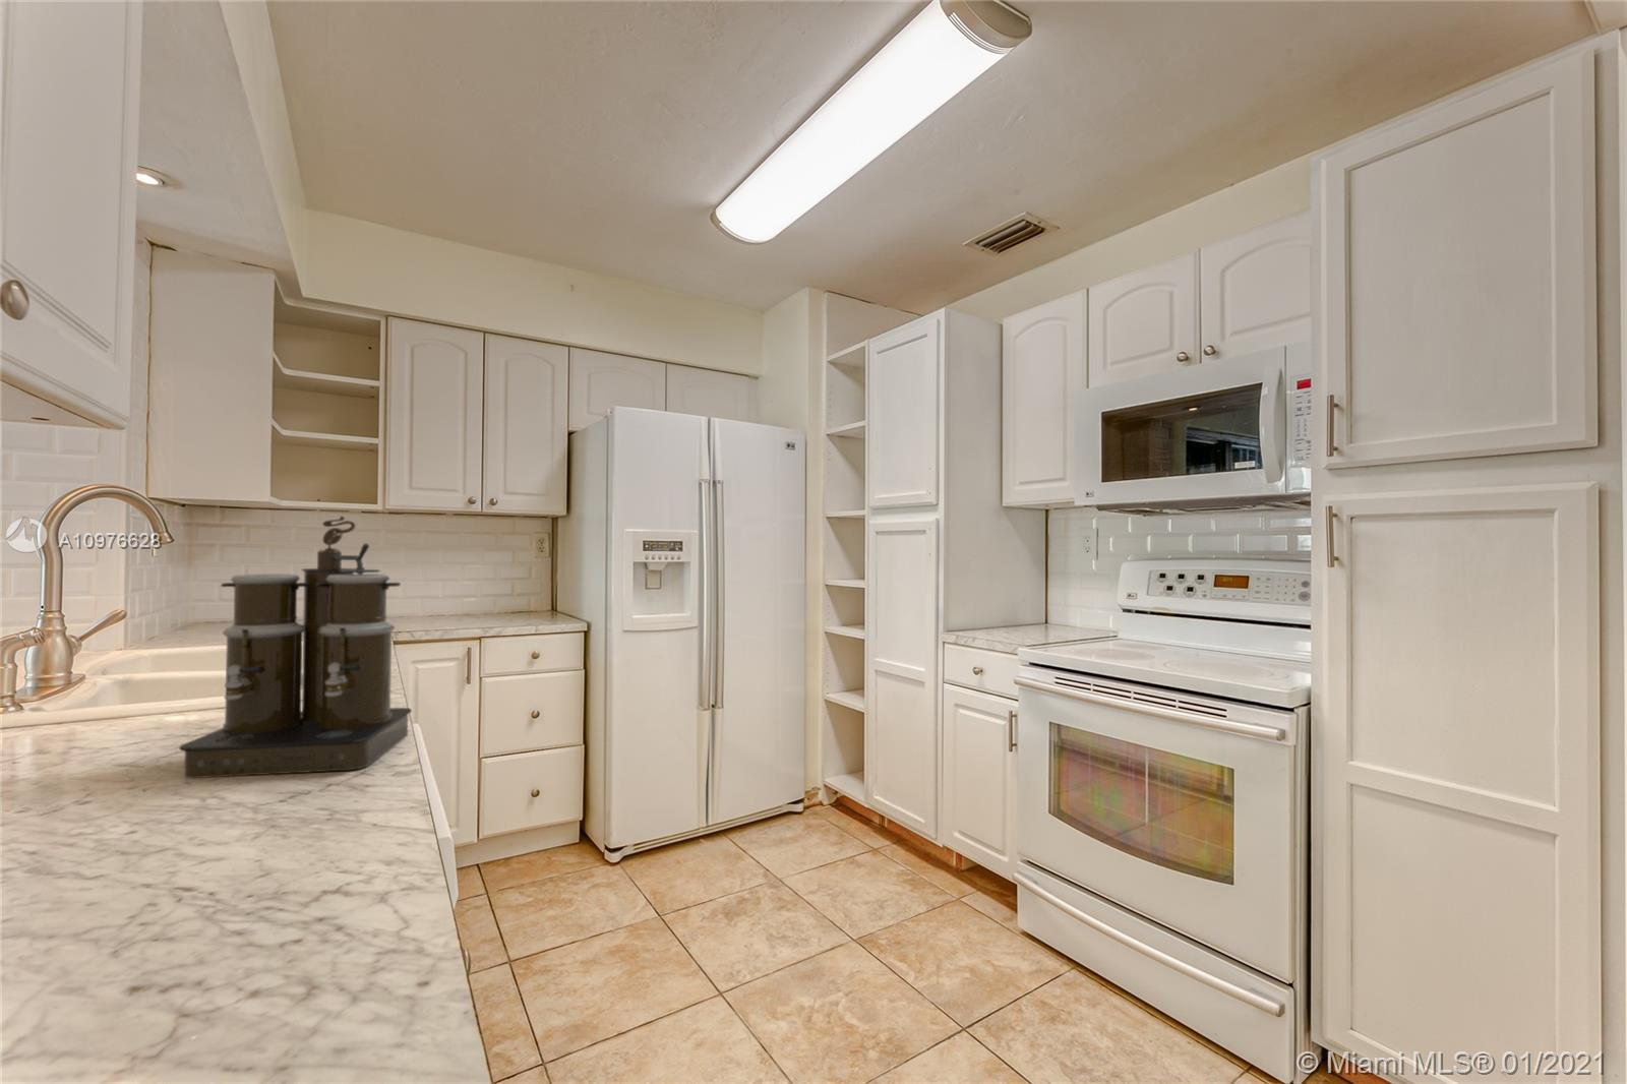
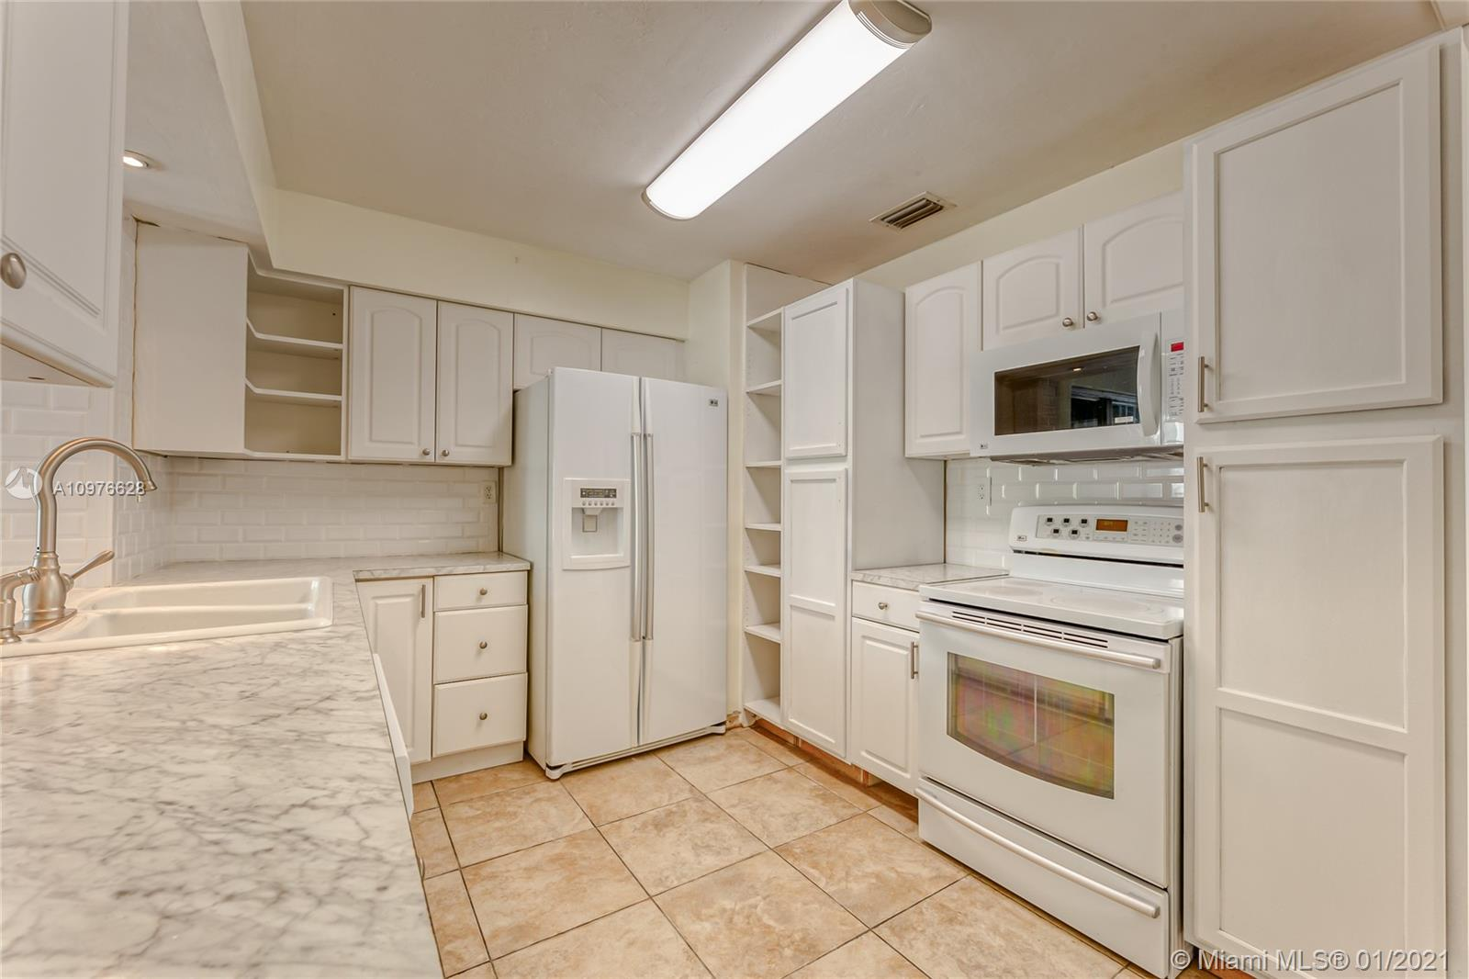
- coffee maker (310, 633)
